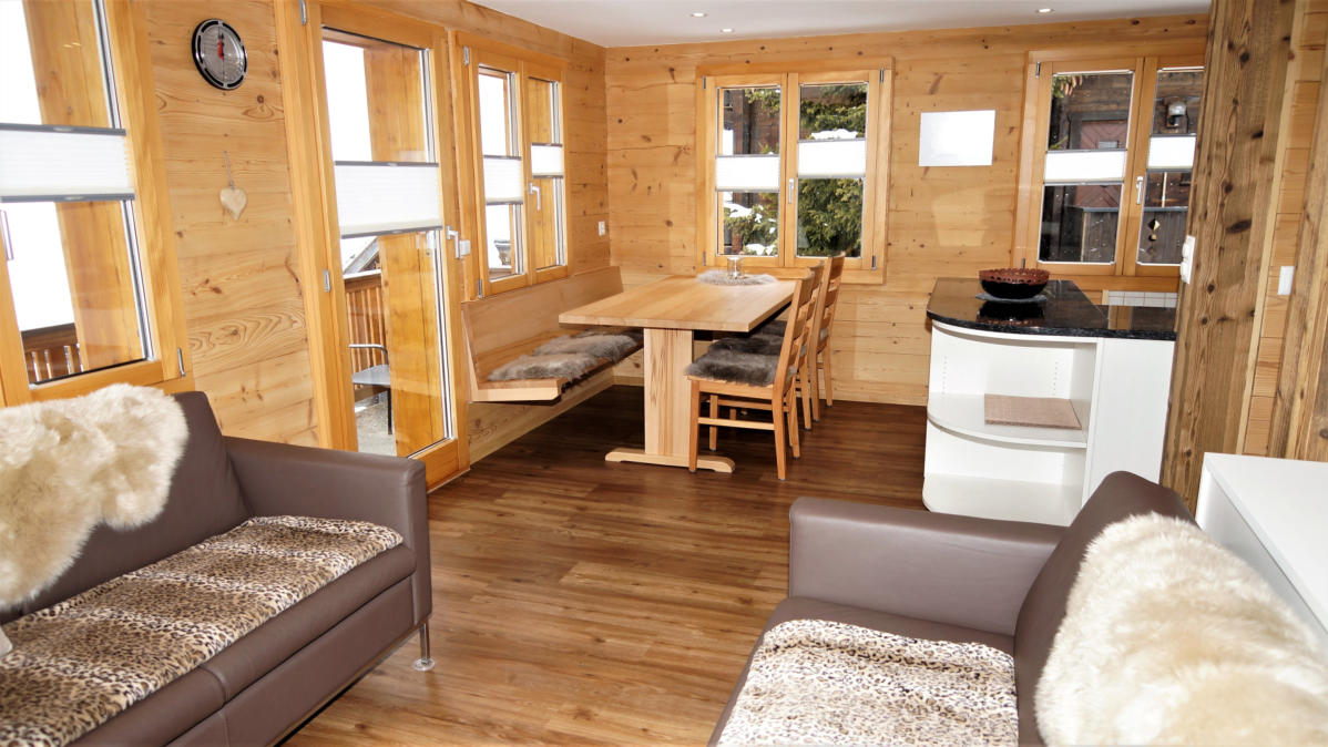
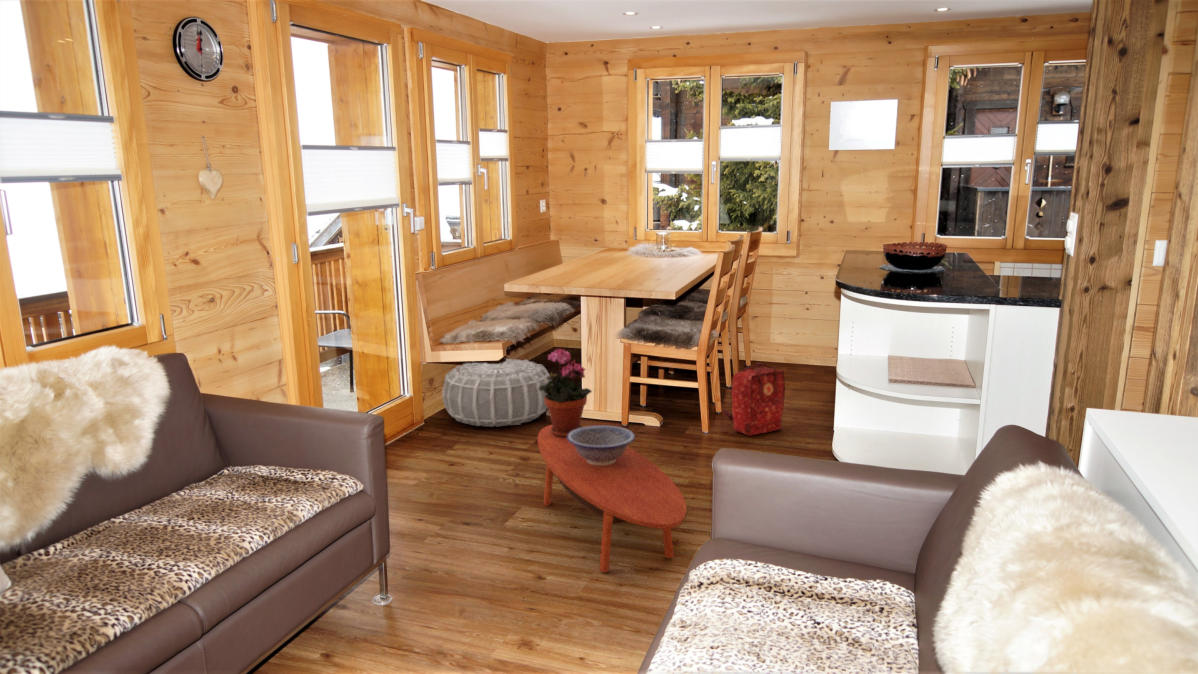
+ backpack (754, 395)
+ air purifier (498, 390)
+ decorative bowl (601, 447)
+ coffee table (603, 497)
+ potted plant (565, 390)
